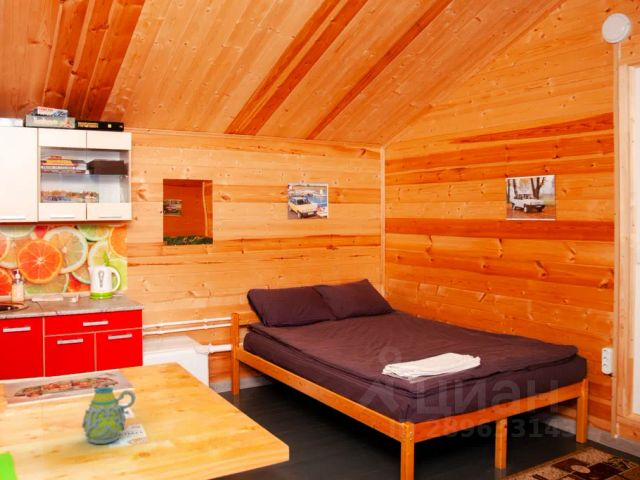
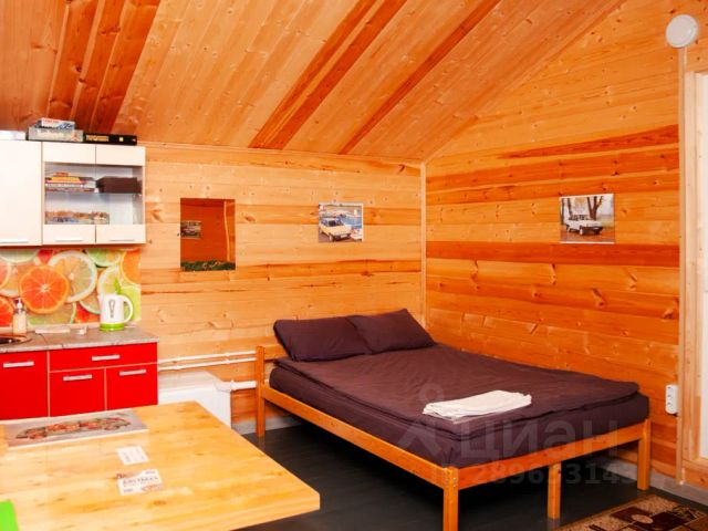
- mug (109, 413)
